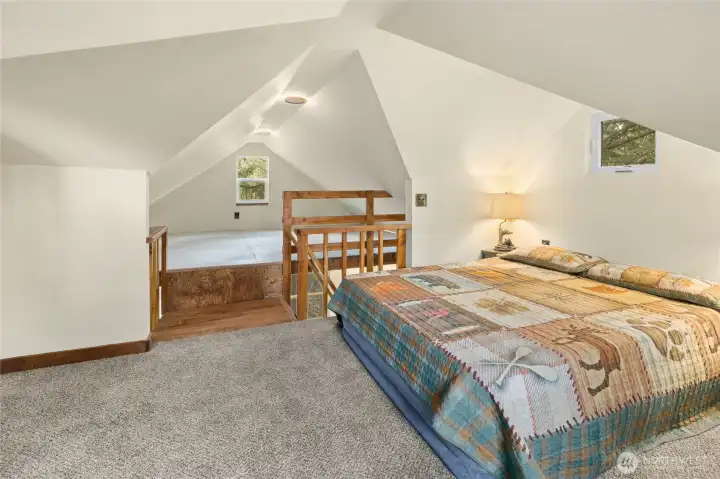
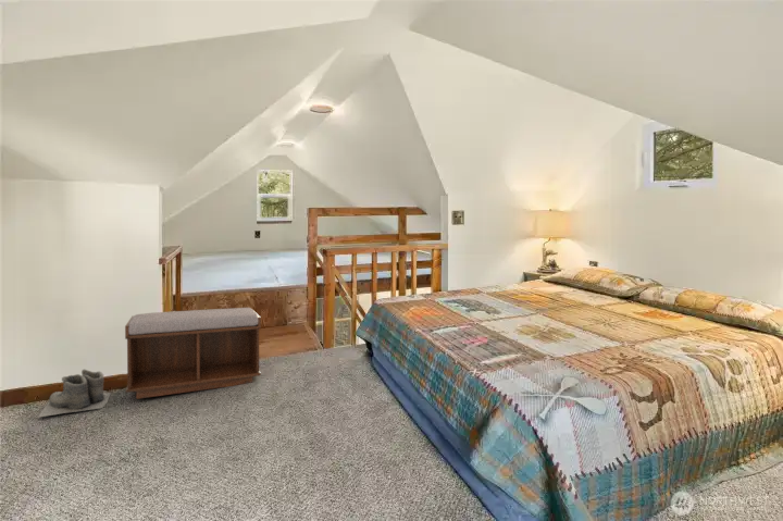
+ bench (197, 347)
+ boots (78, 385)
